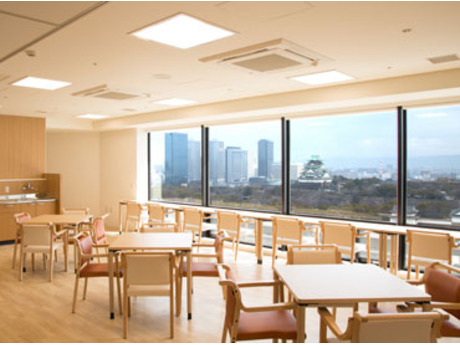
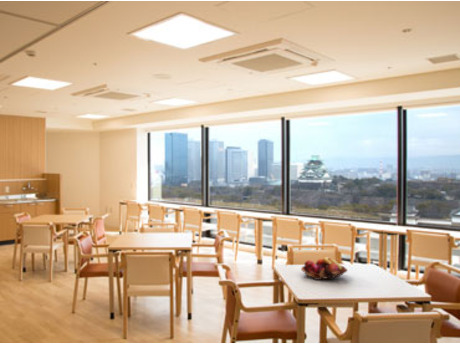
+ fruit basket (324, 267)
